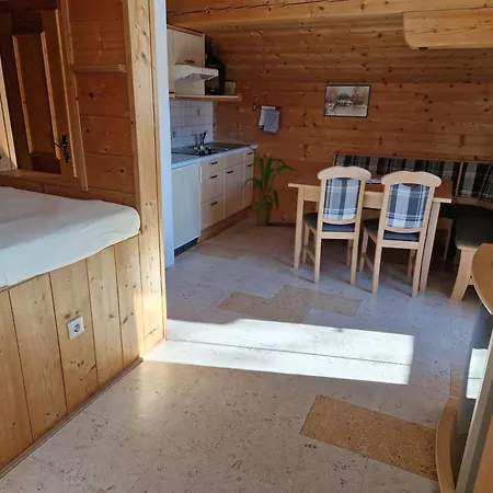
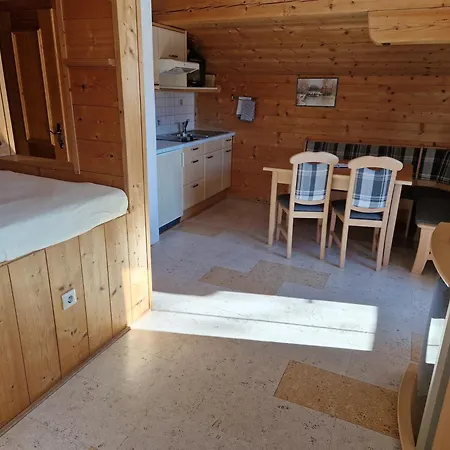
- house plant (270, 186)
